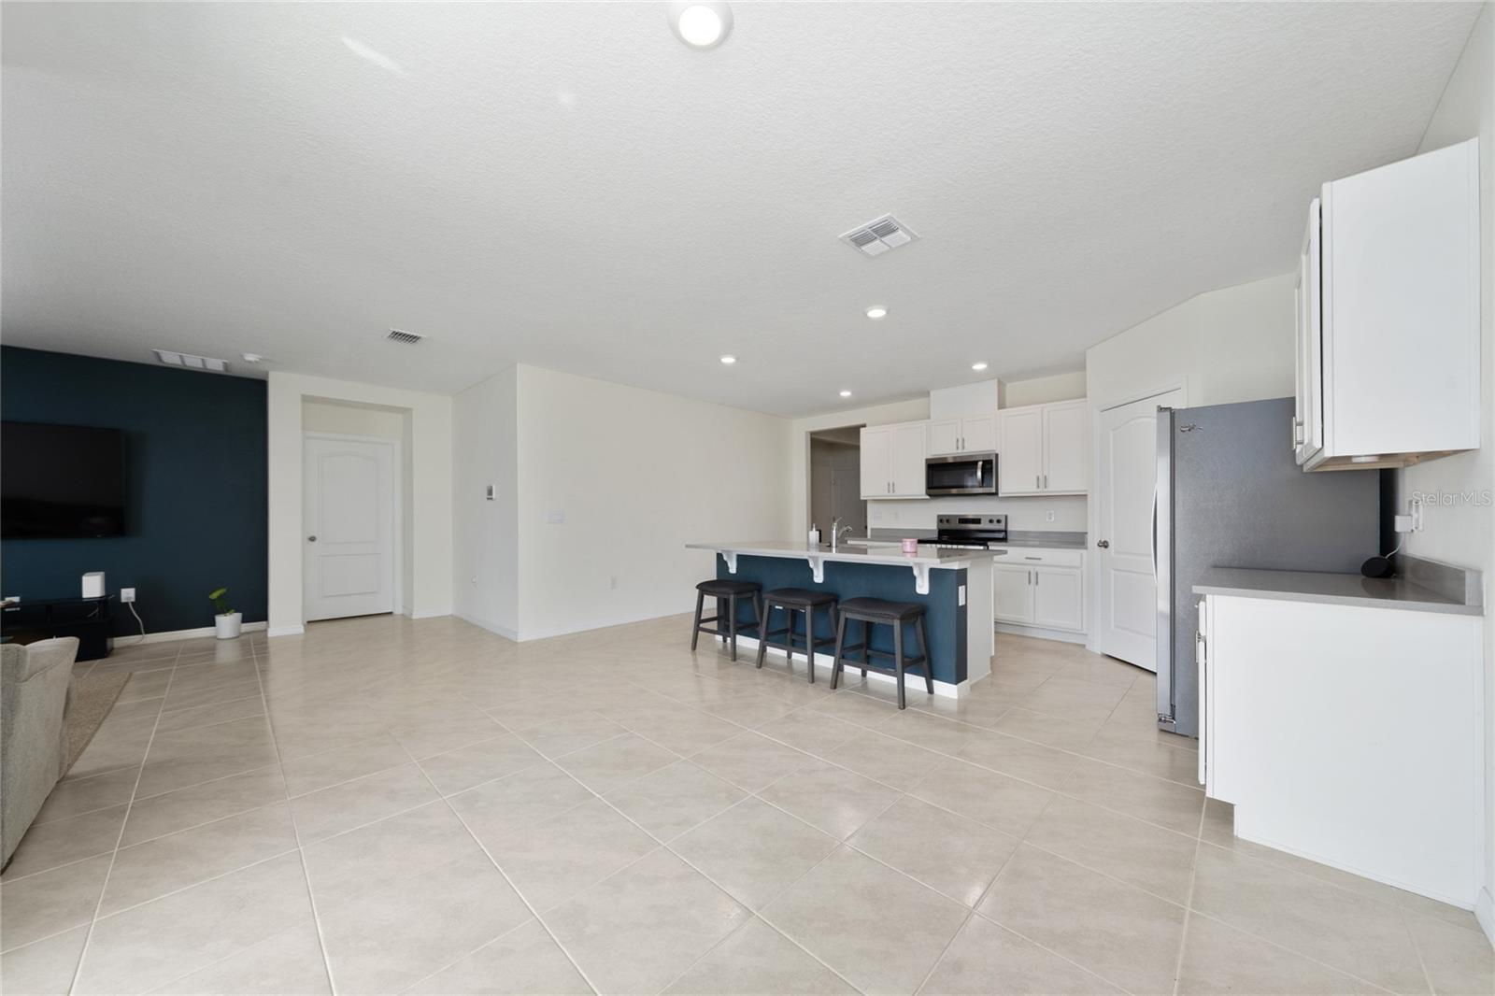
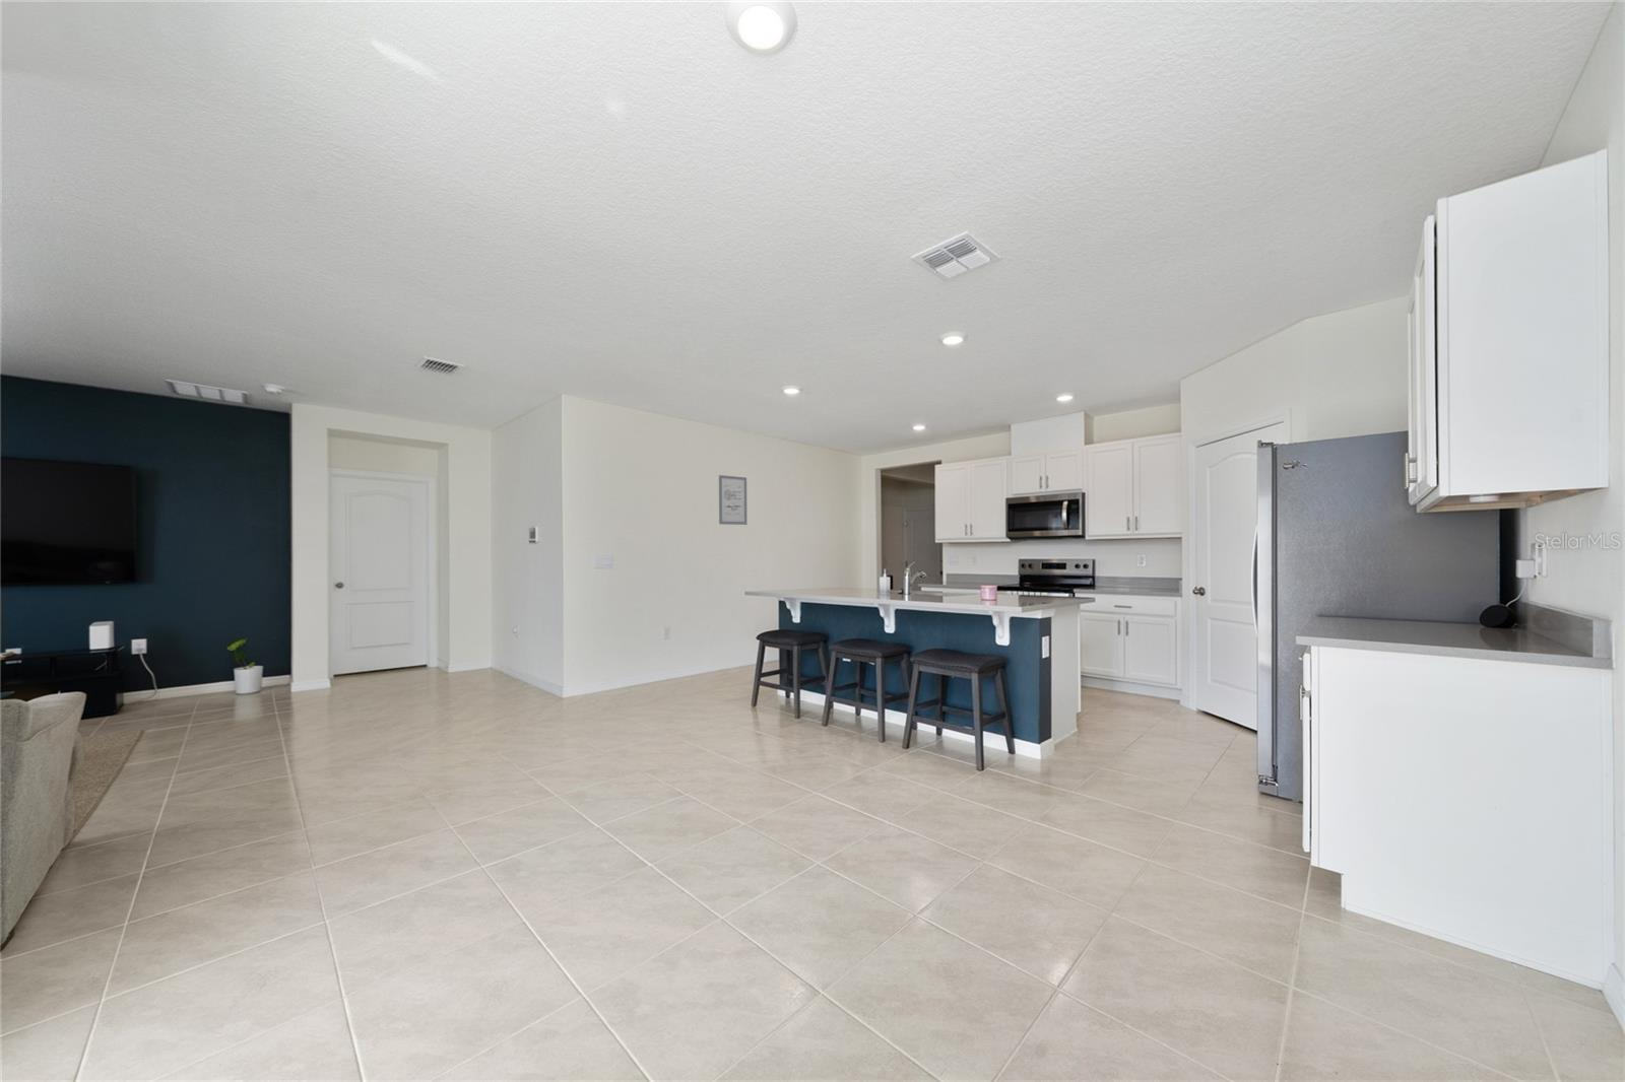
+ wall art (732, 500)
